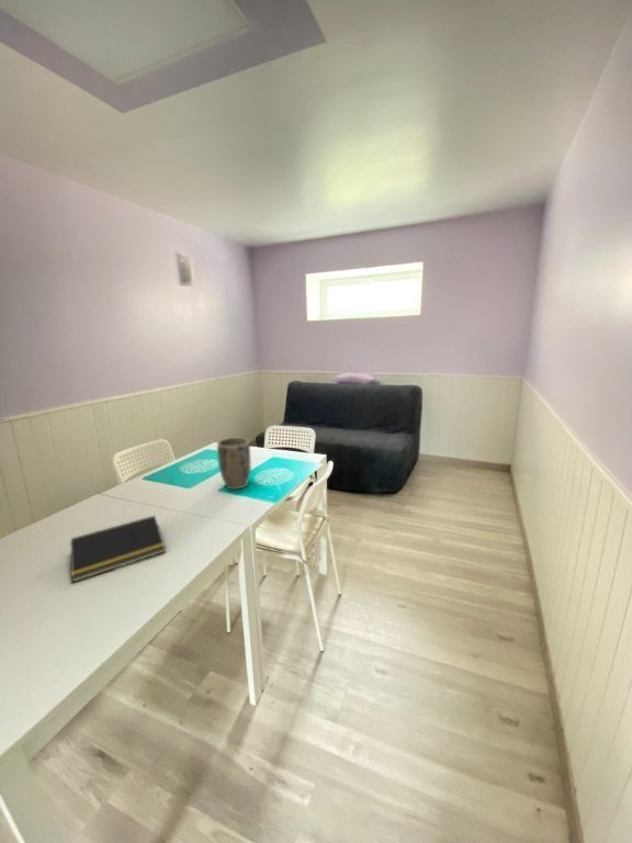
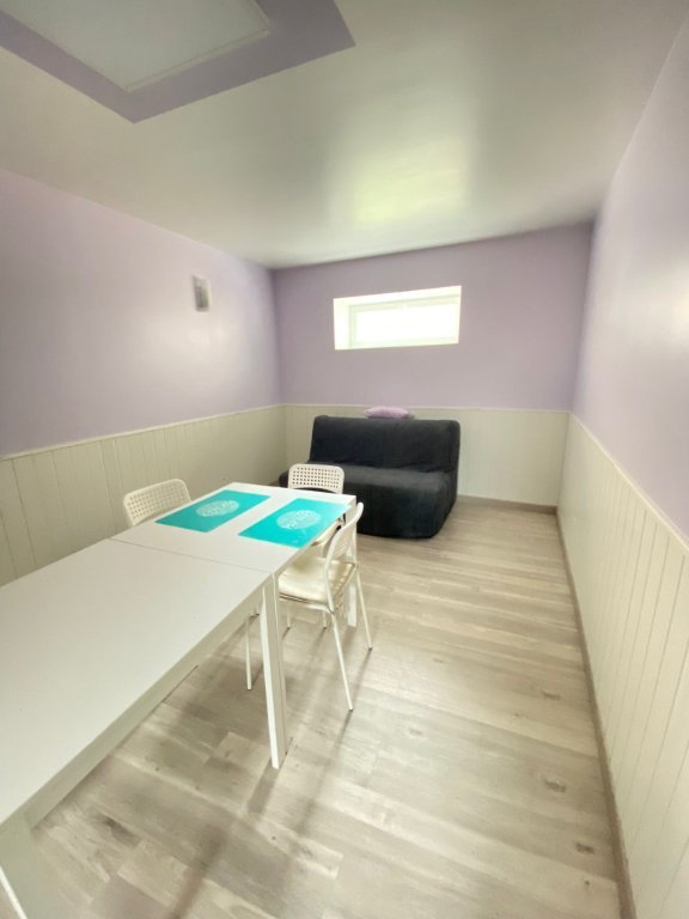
- notepad (119, 544)
- plant pot (234, 463)
